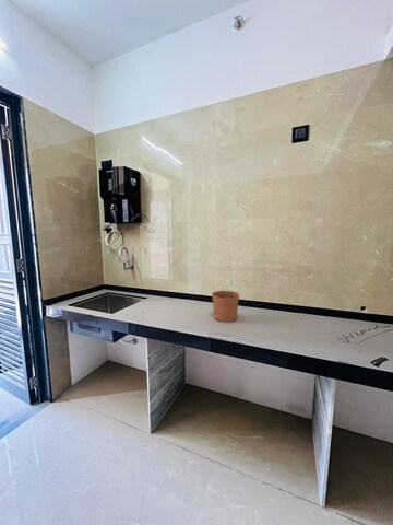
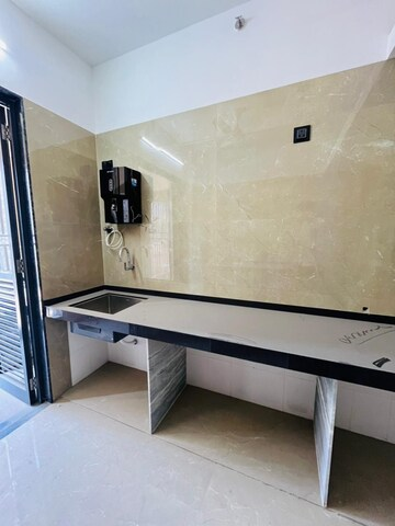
- plant pot (225, 300)
